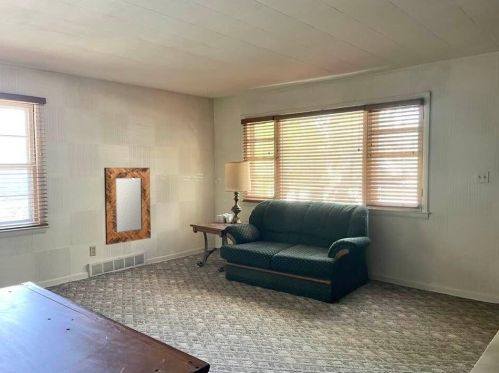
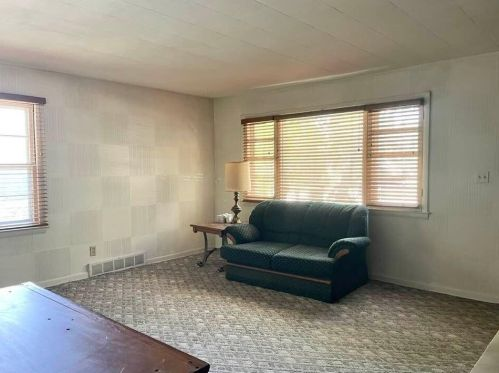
- home mirror (128, 204)
